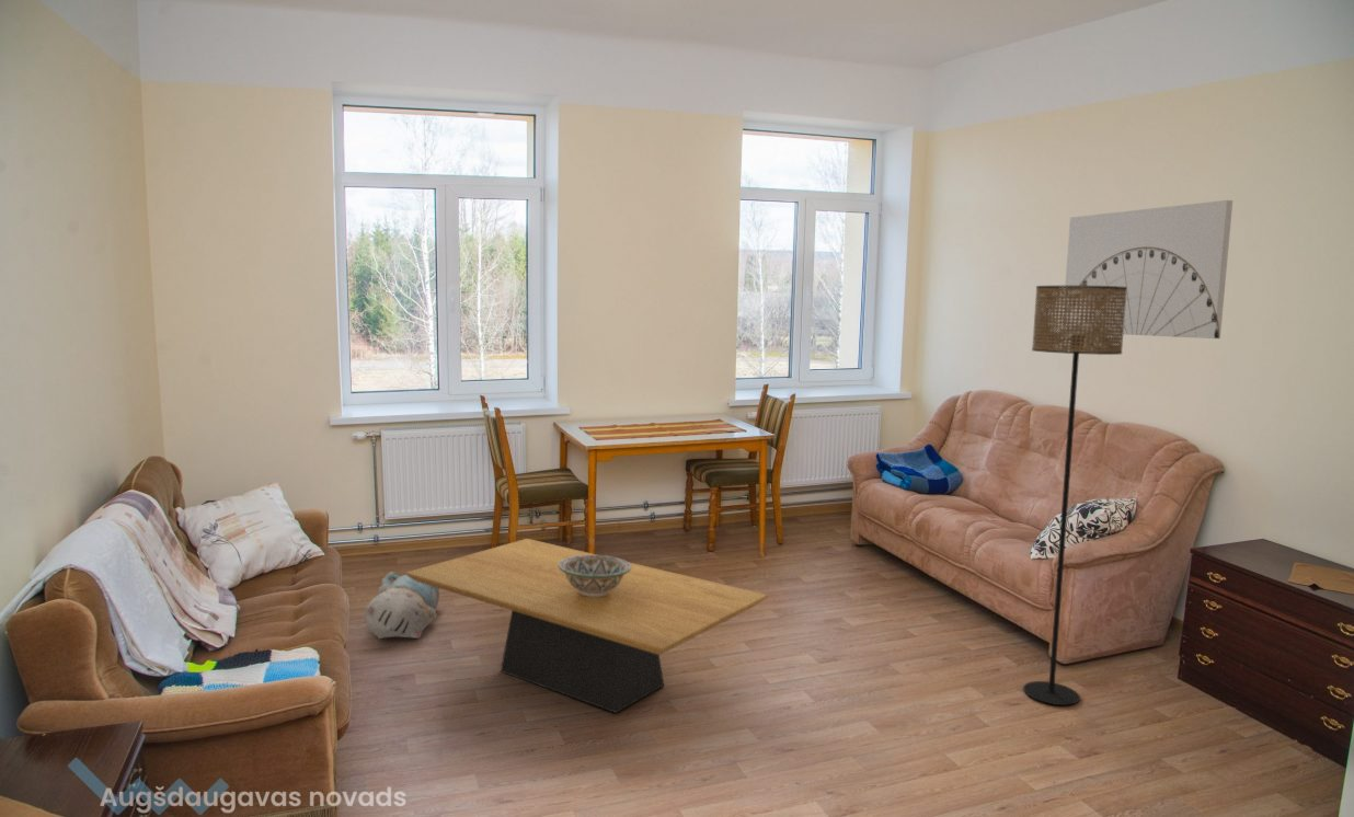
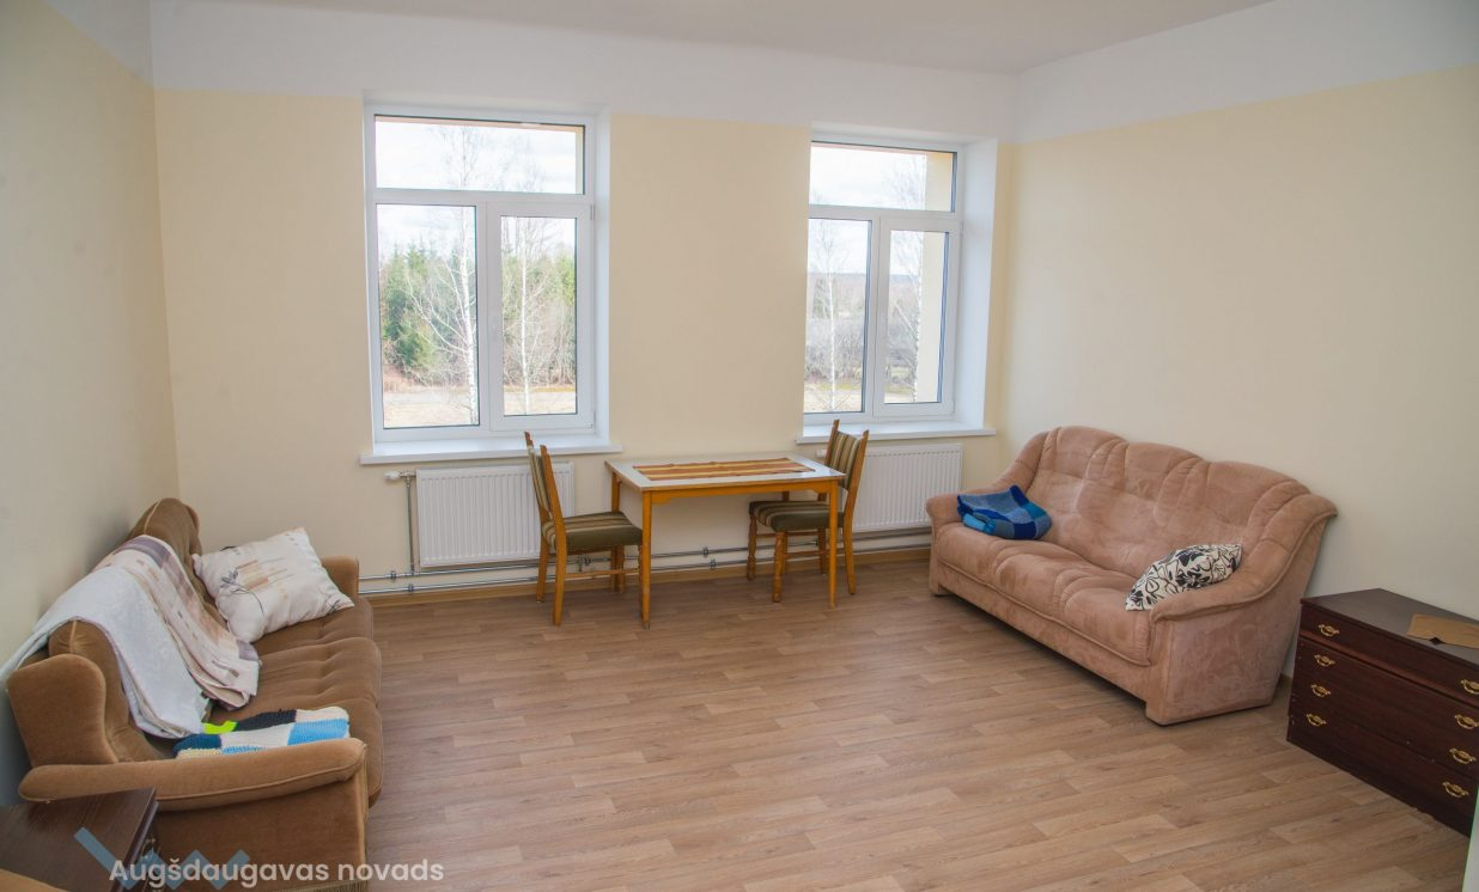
- floor lamp (1065, 495)
- plush toy (405, 602)
- coffee table (581, 631)
- decorative bowl (594, 577)
- wall art (1138, 273)
